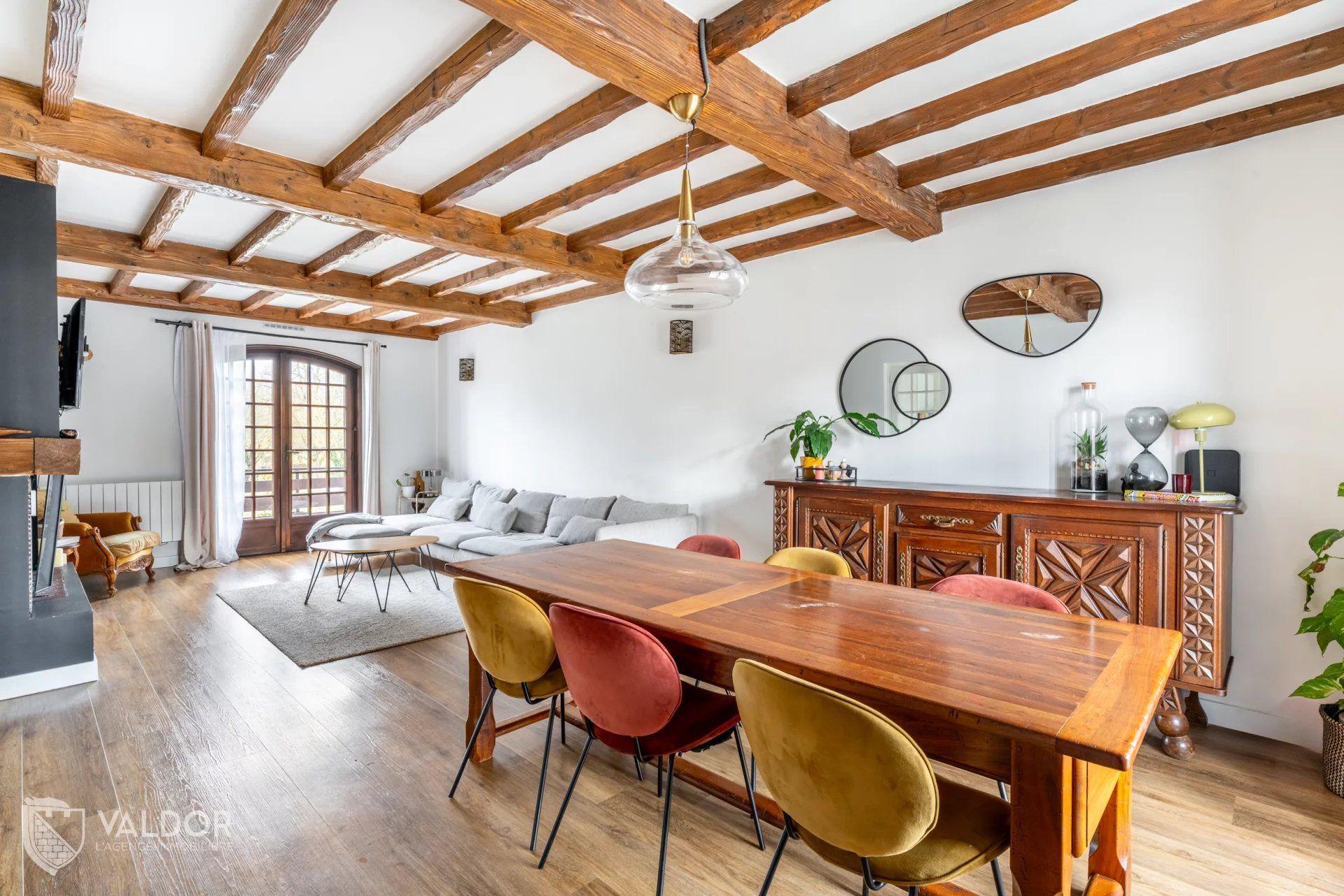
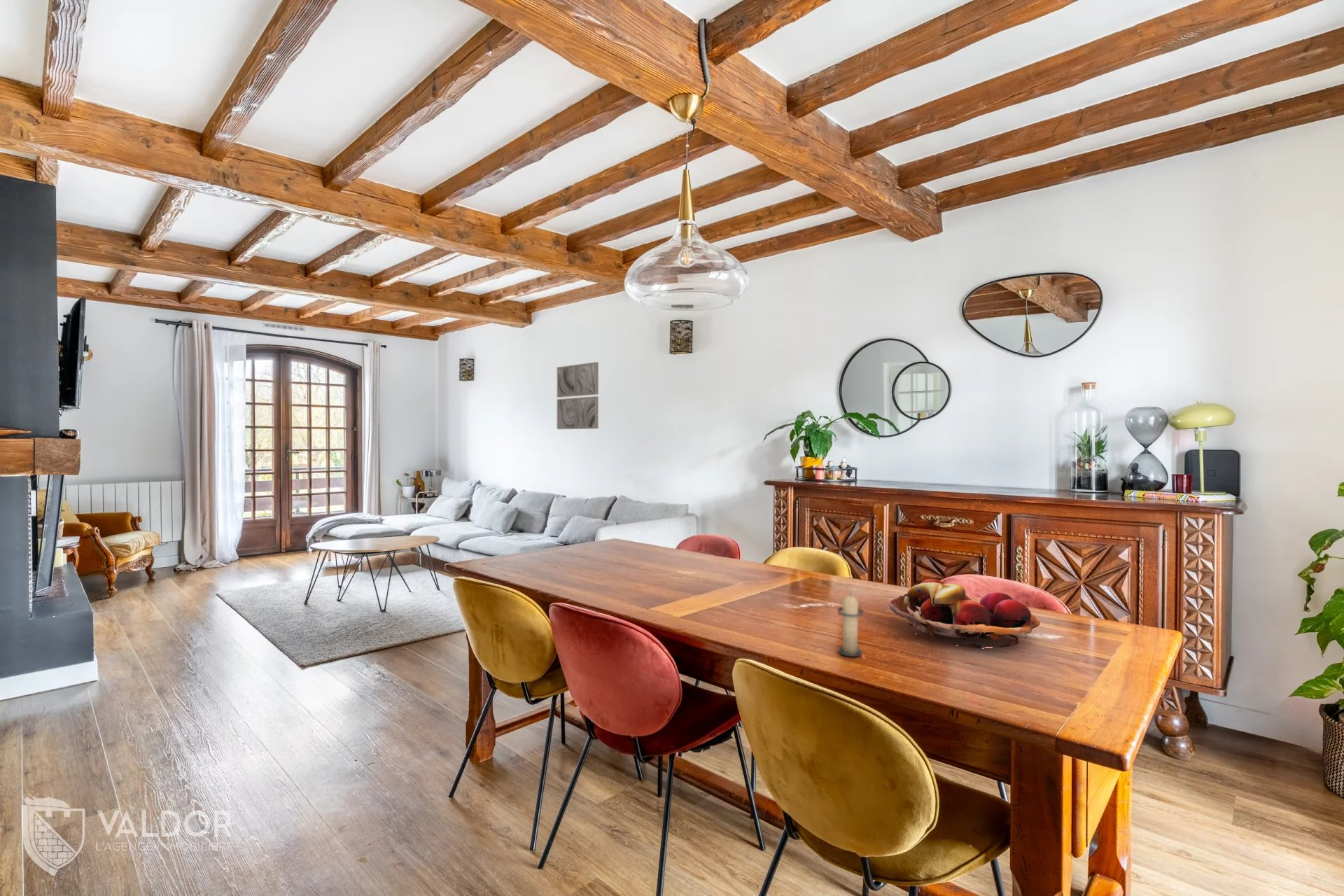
+ candle (850, 622)
+ wall art (577, 398)
+ fruit basket (959, 610)
